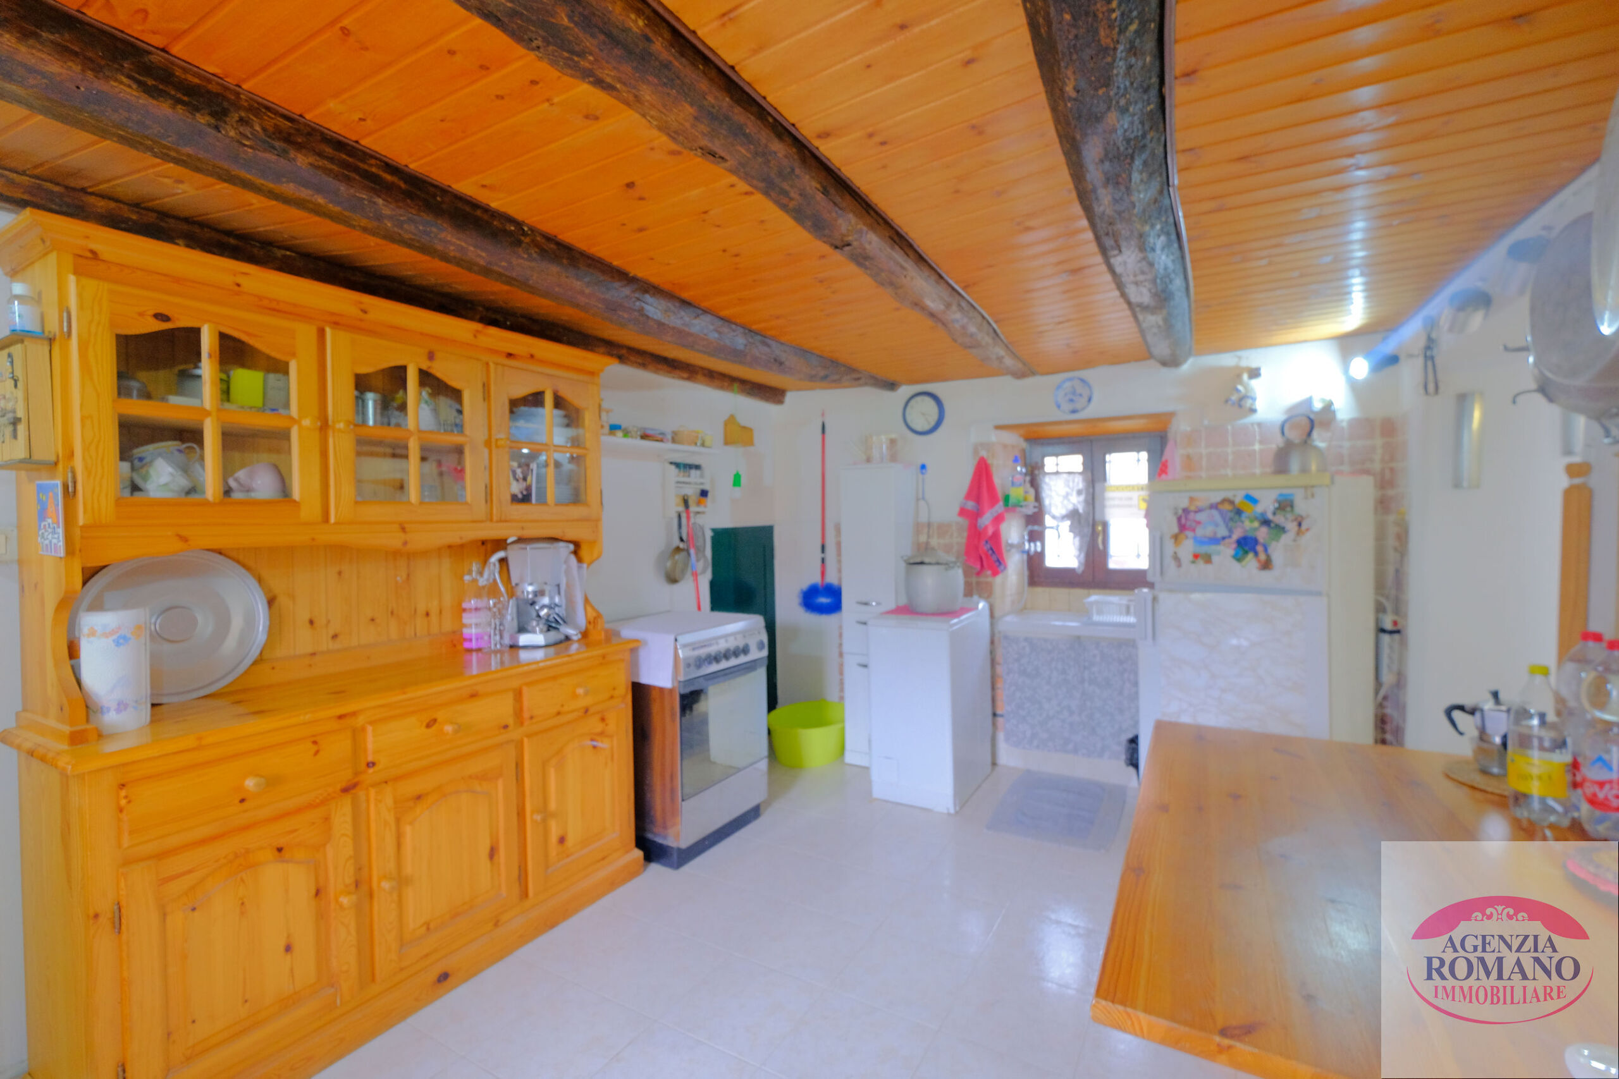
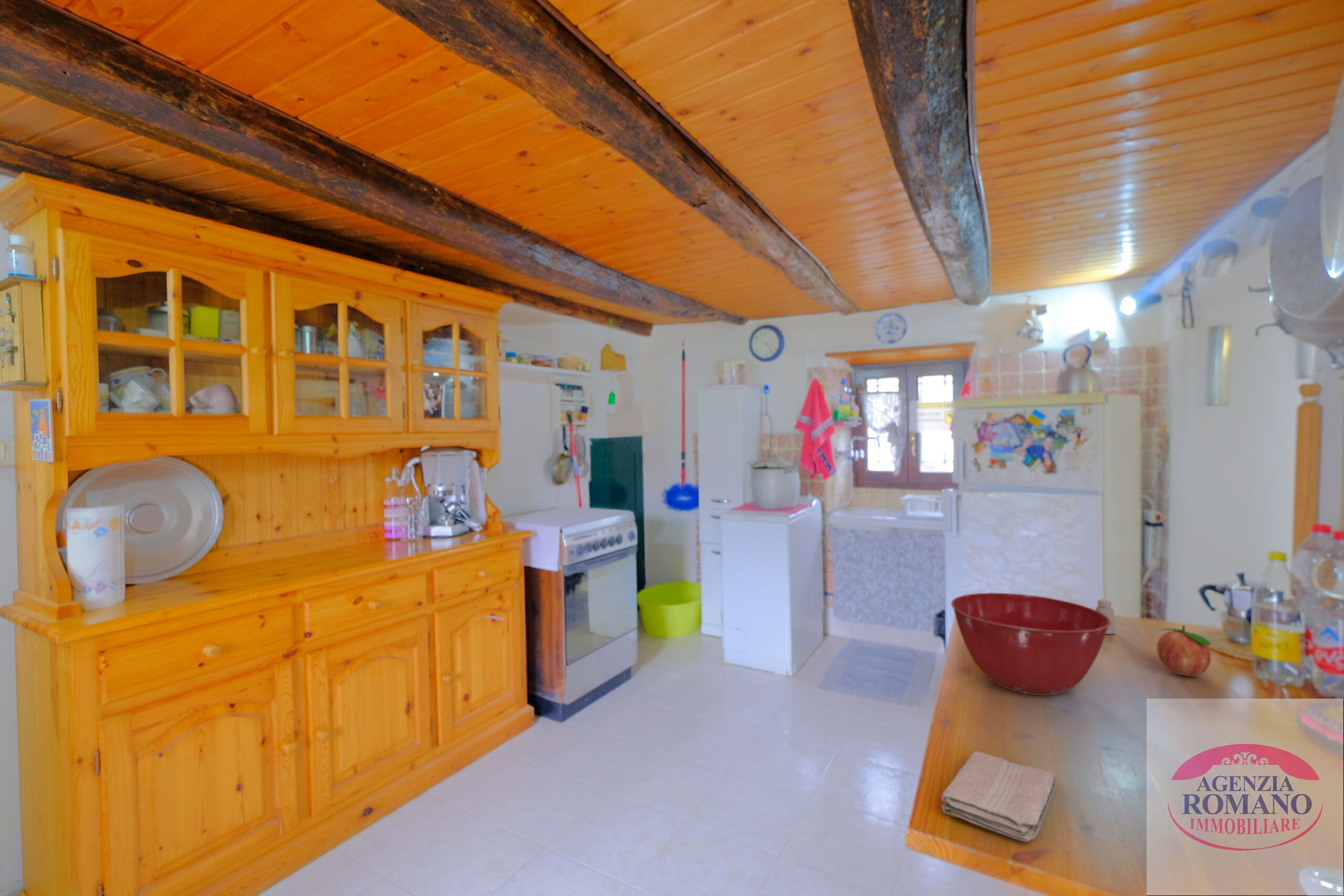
+ saltshaker (1105, 615)
+ washcloth (1000, 790)
+ mixing bowl (1026, 645)
+ fruit (1182, 649)
